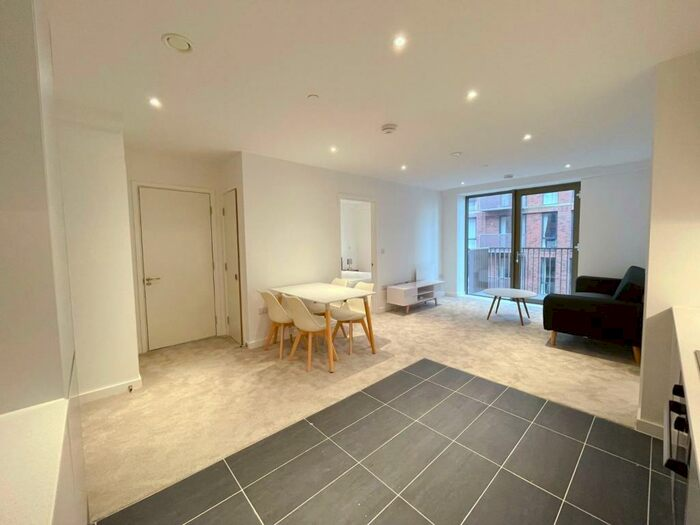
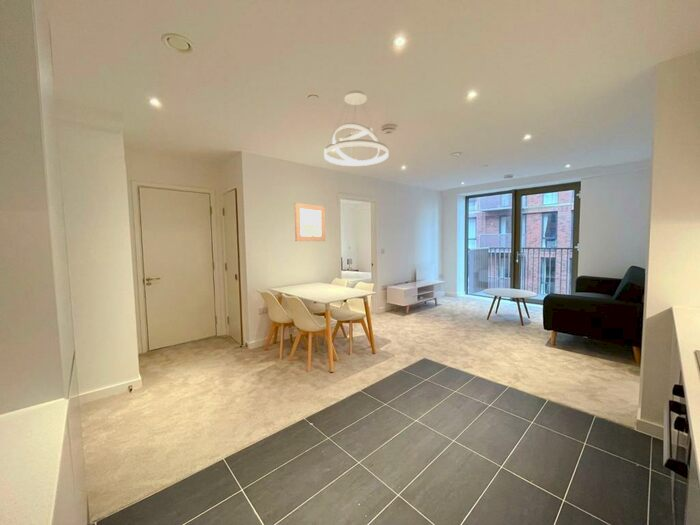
+ pendant light (356, 128)
+ wall art (310, 223)
